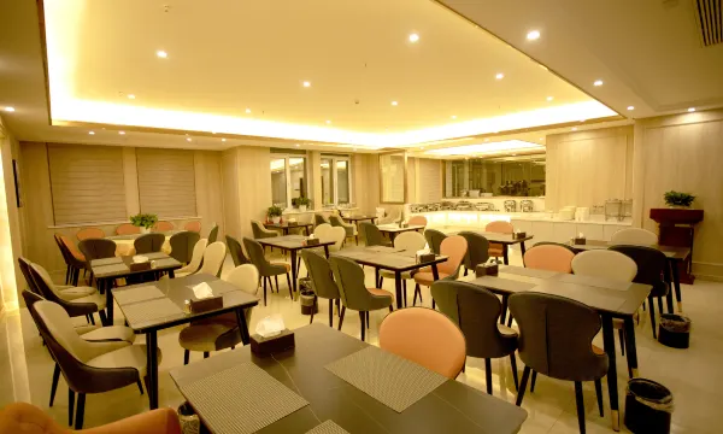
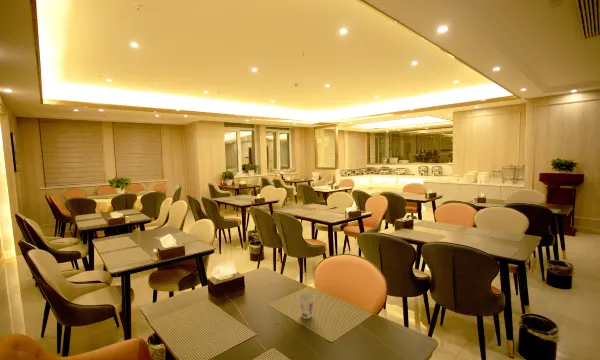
+ cup (306, 306)
